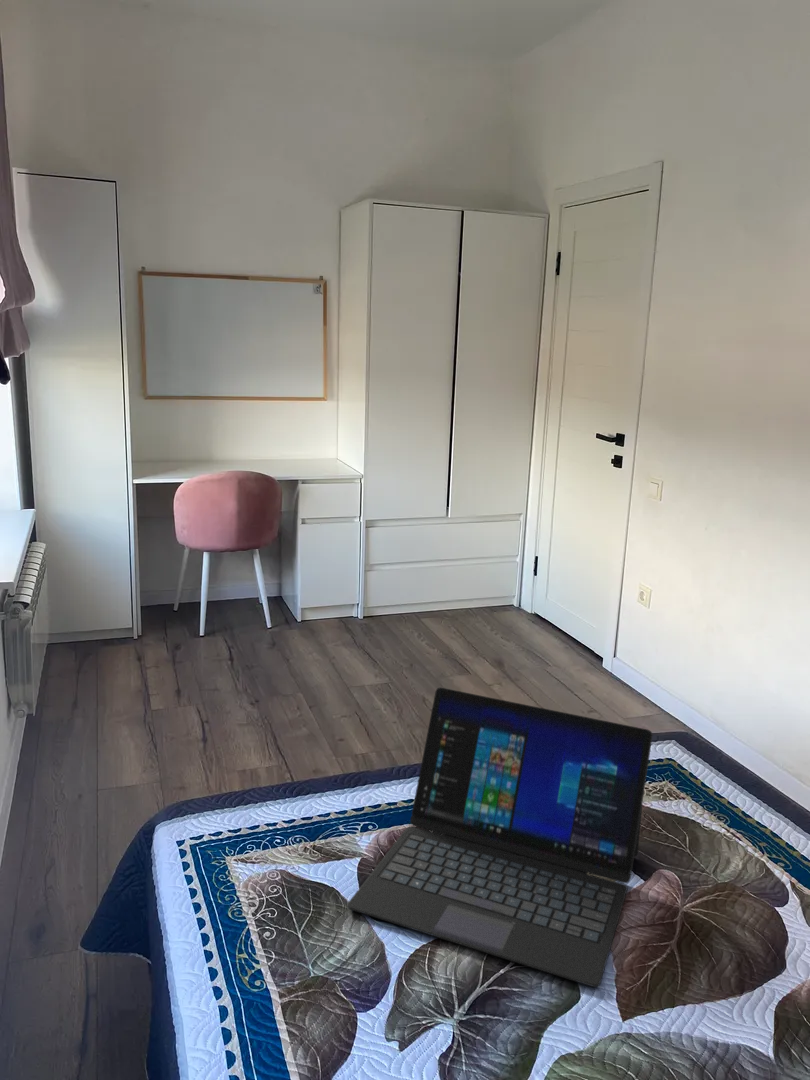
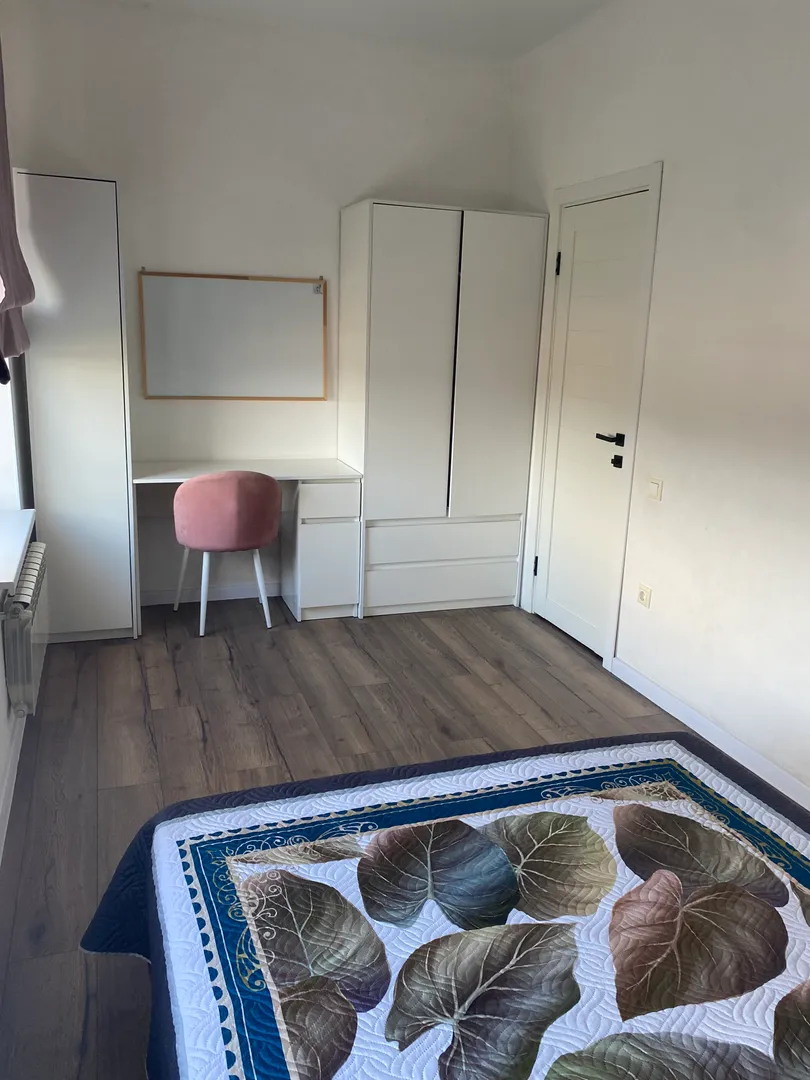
- laptop (506, 814)
